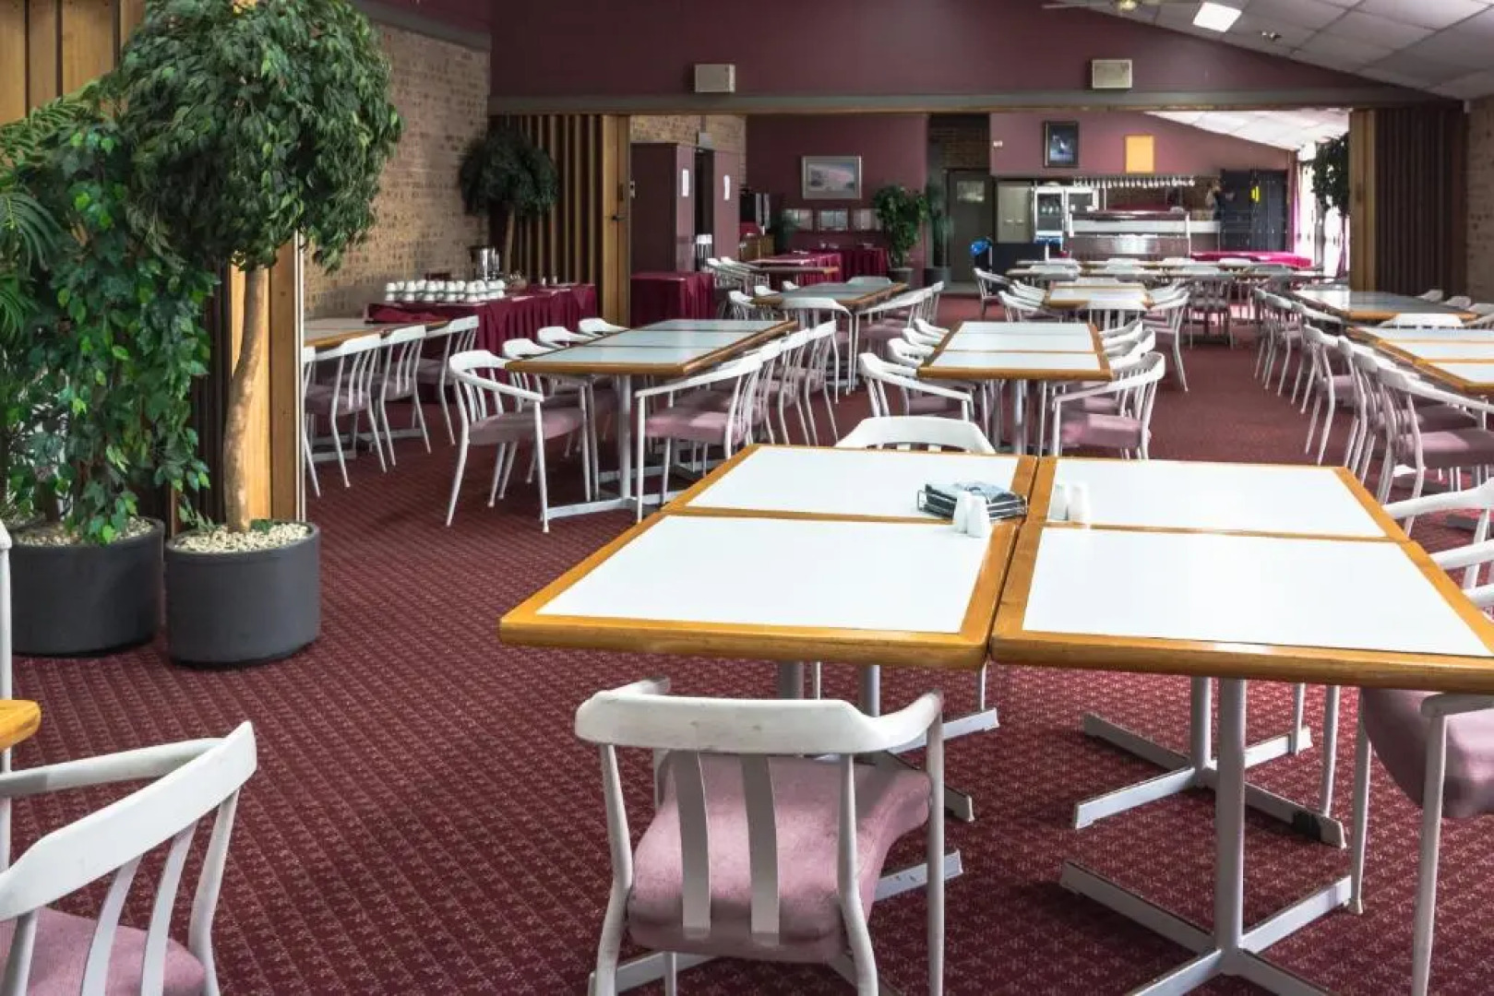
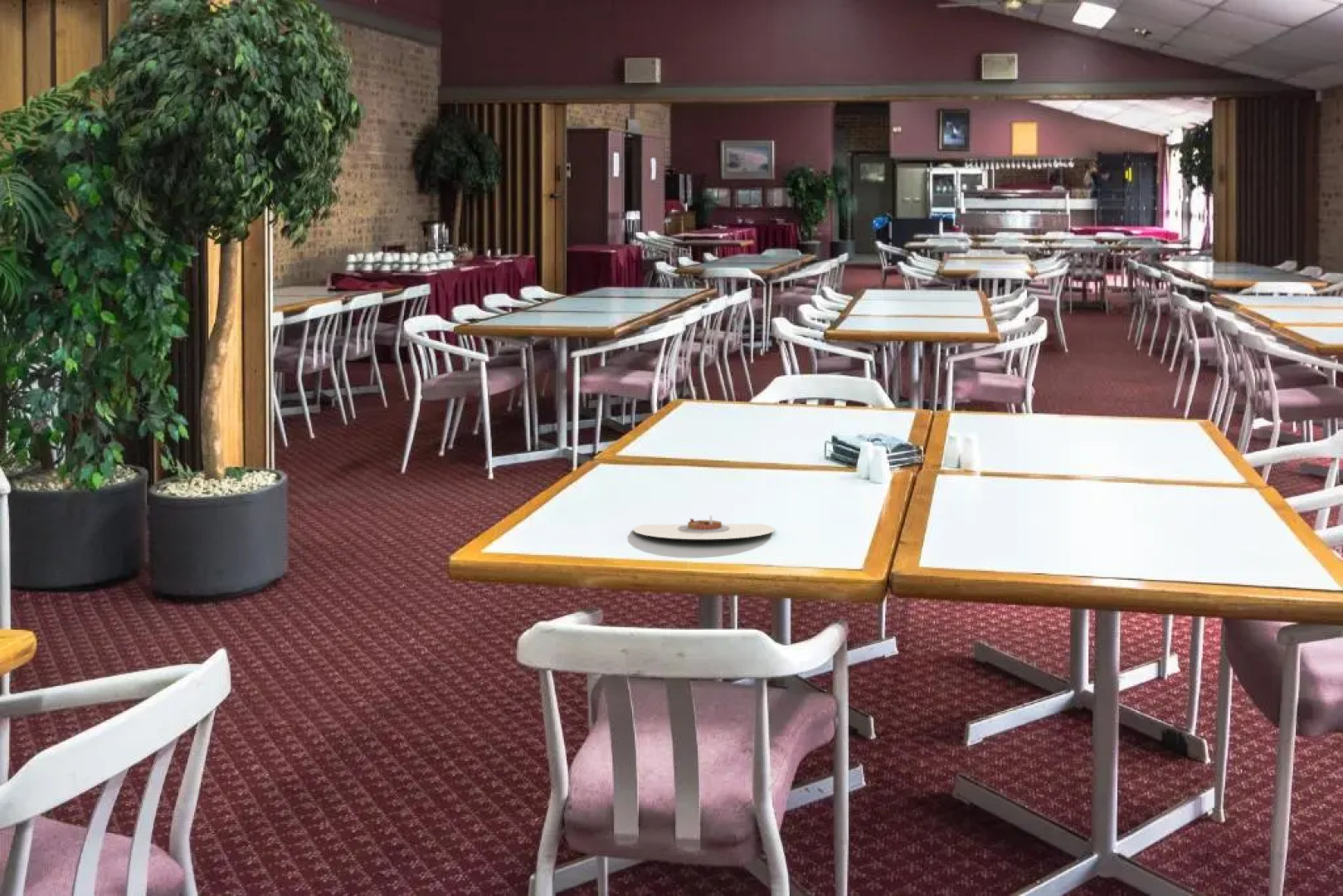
+ plate (703, 523)
